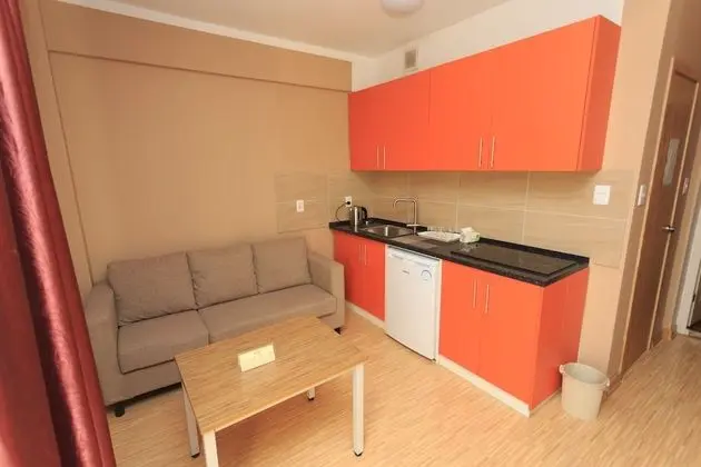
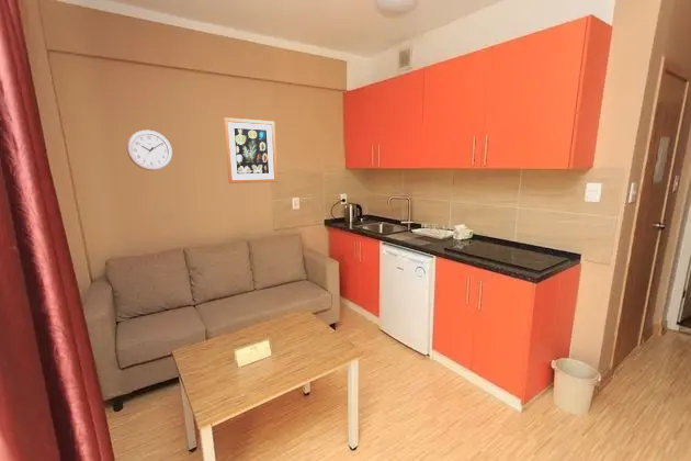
+ wall clock (150, 150)
+ wall art (251, 151)
